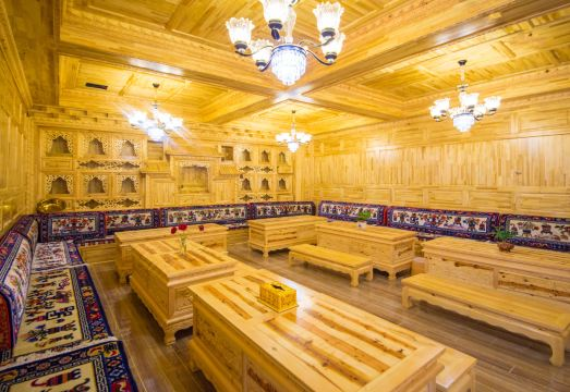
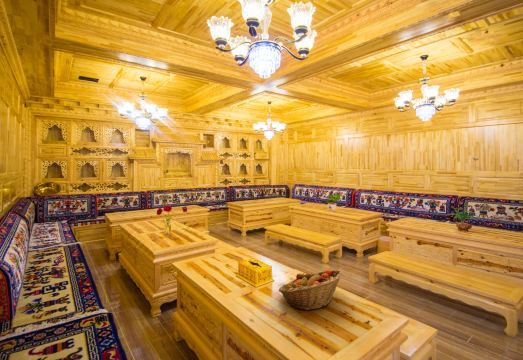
+ fruit basket (311, 285)
